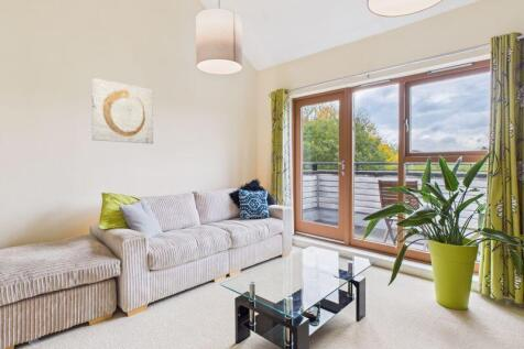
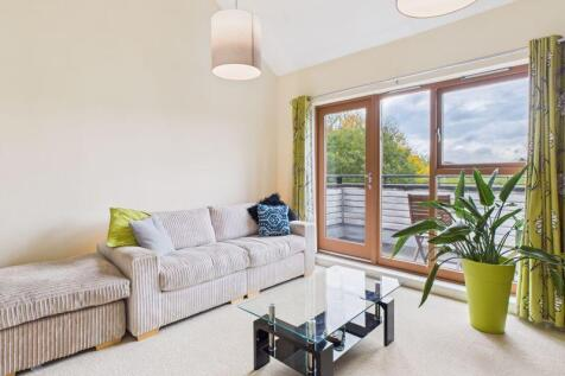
- wall art (123, 112)
